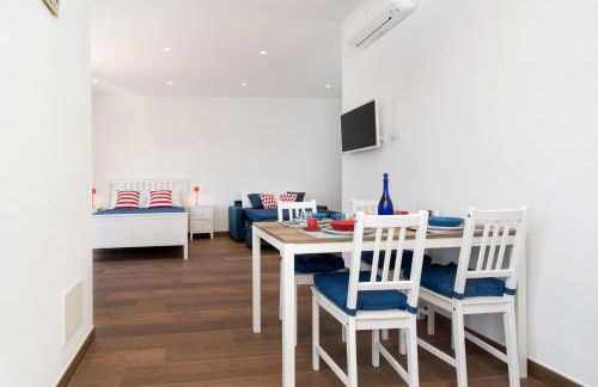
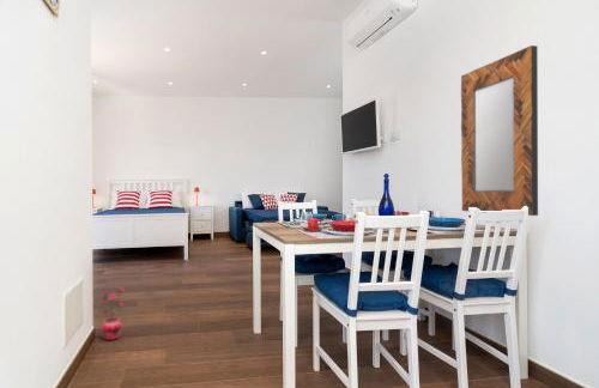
+ home mirror (495, 138)
+ potted plant (110, 313)
